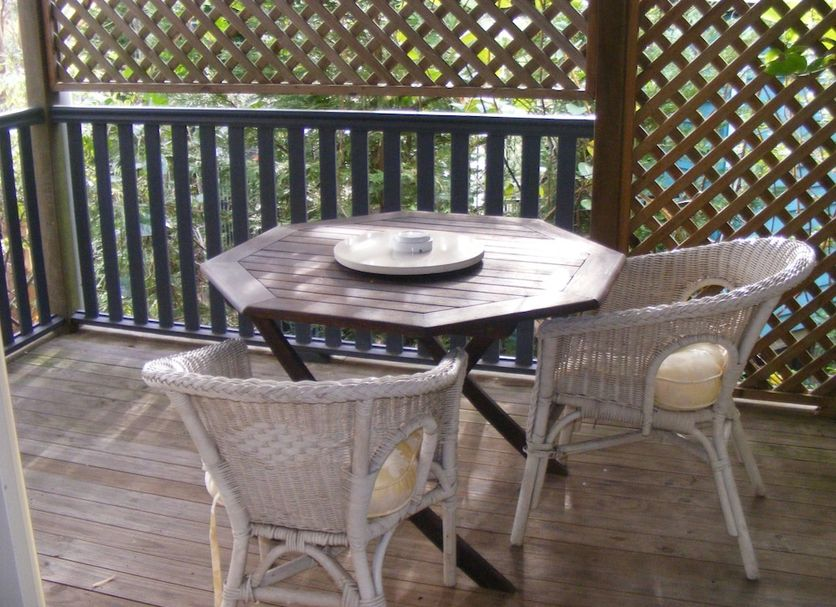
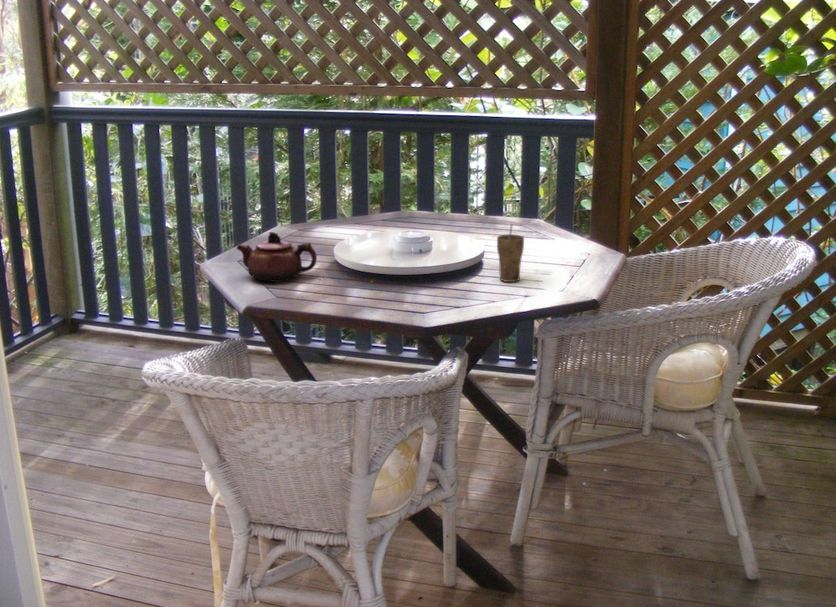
+ cup (510, 253)
+ teapot (276, 254)
